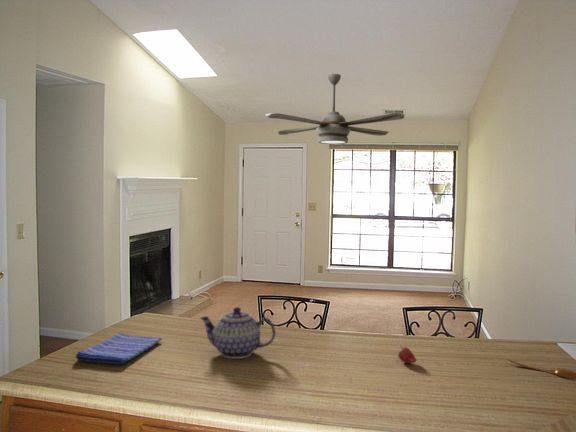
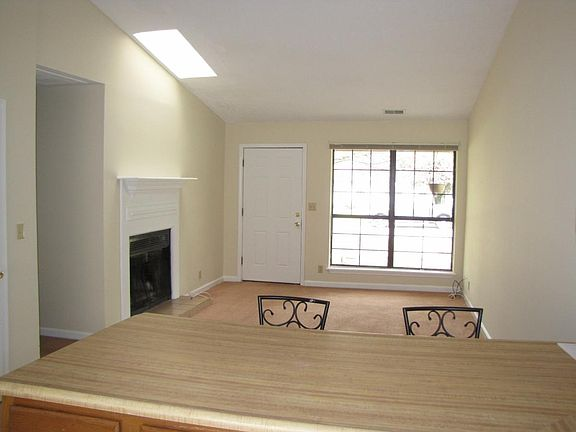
- teapot (236, 330)
- spoon (542, 369)
- dish towel (120, 346)
- ceiling fan (333, 109)
- fruit (406, 354)
